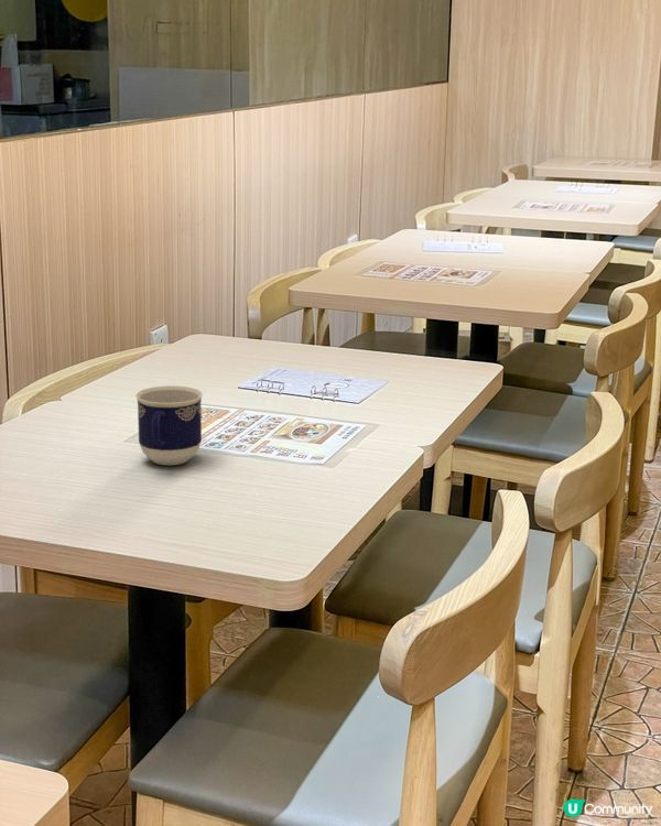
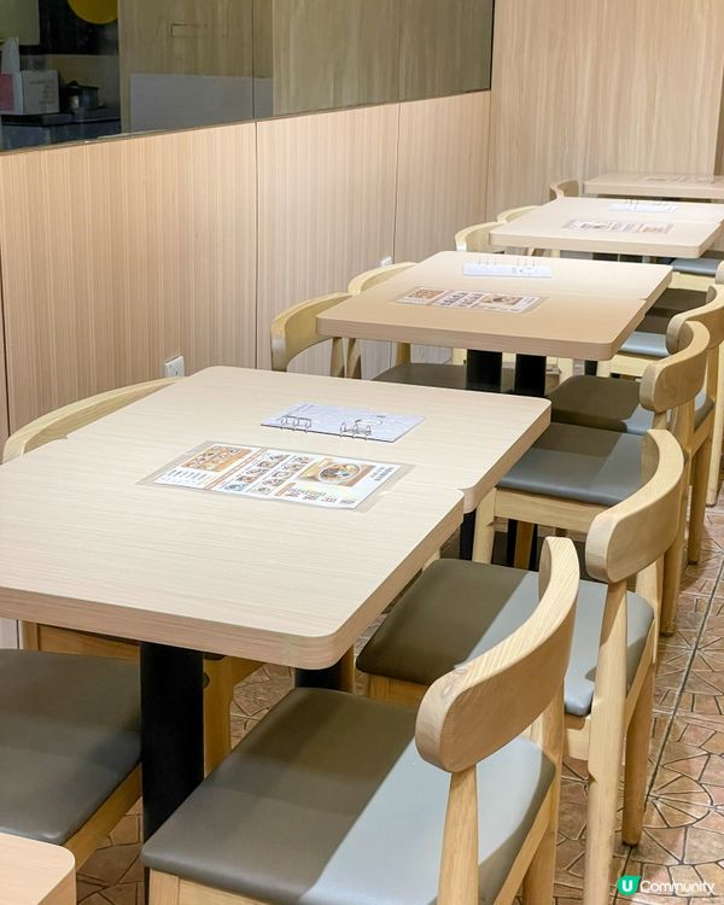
- cup (166, 430)
